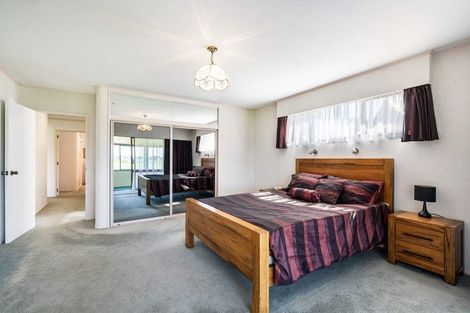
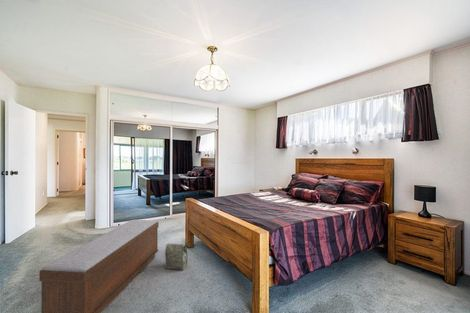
+ bag (176, 254)
+ bench (114, 258)
